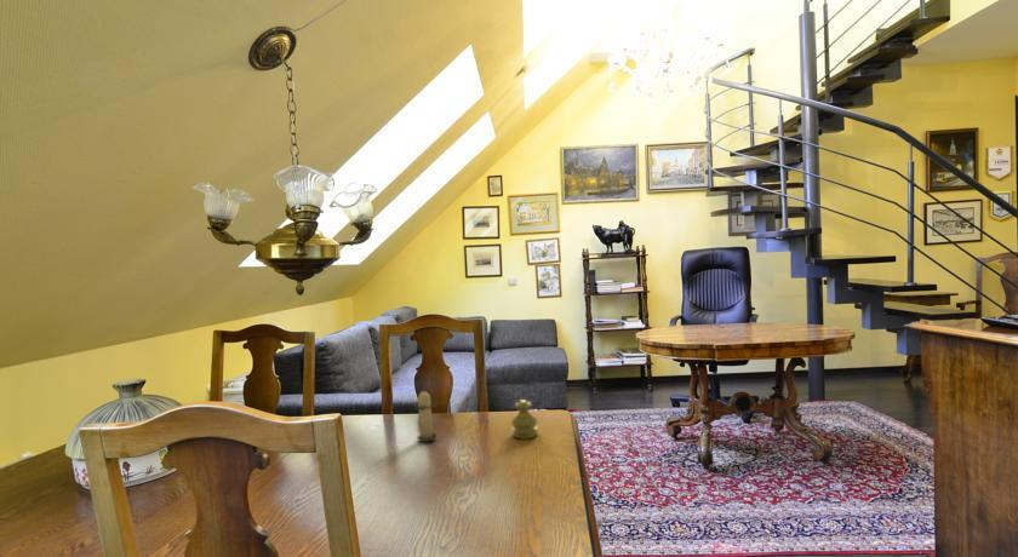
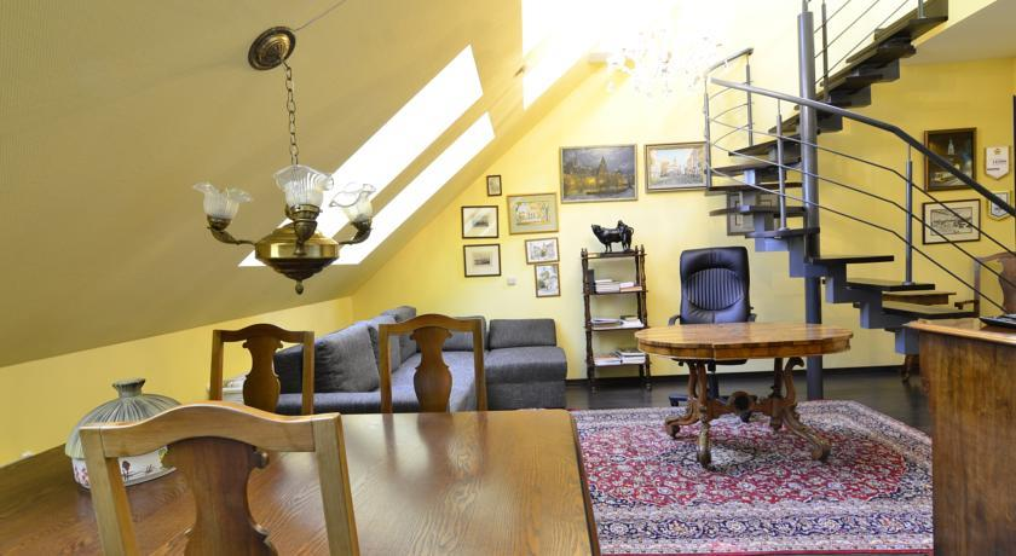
- salt shaker (524, 417)
- candle (424, 413)
